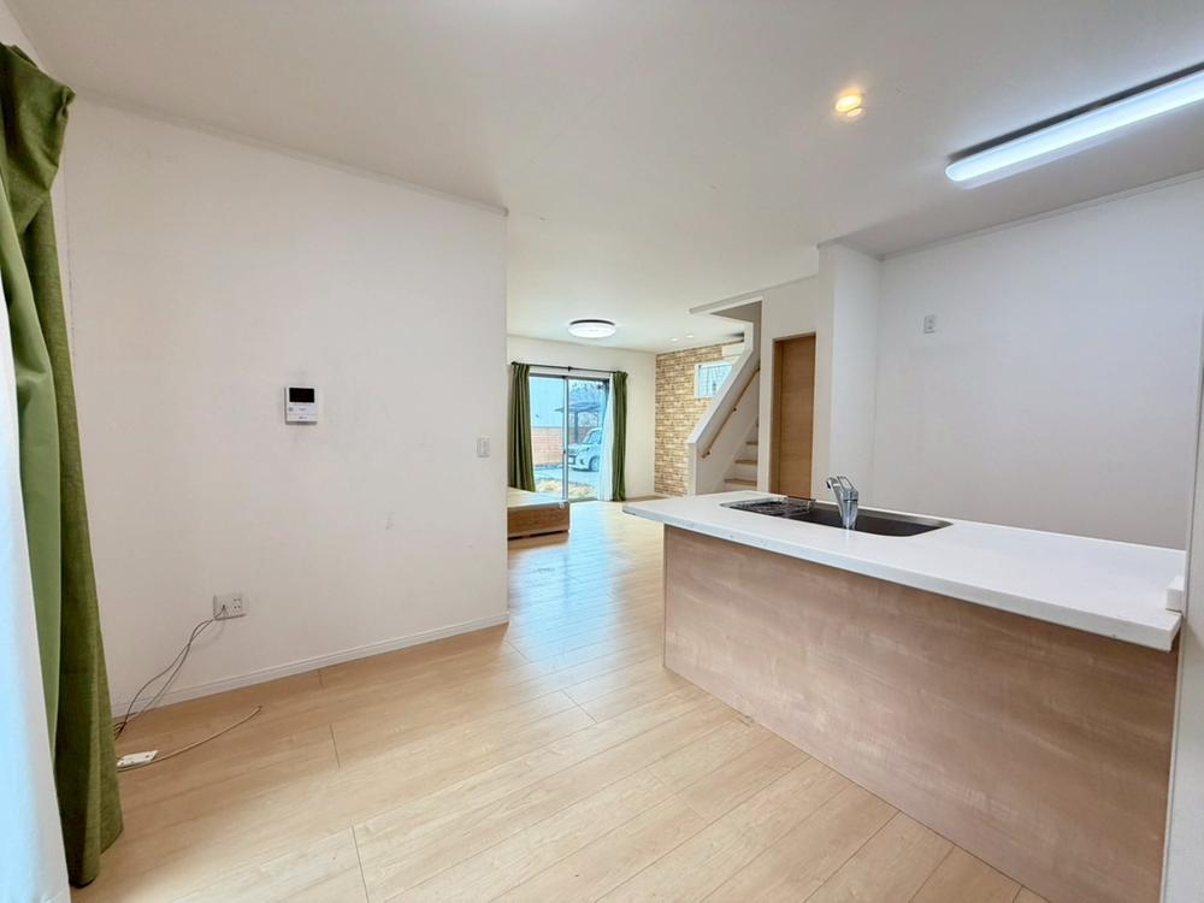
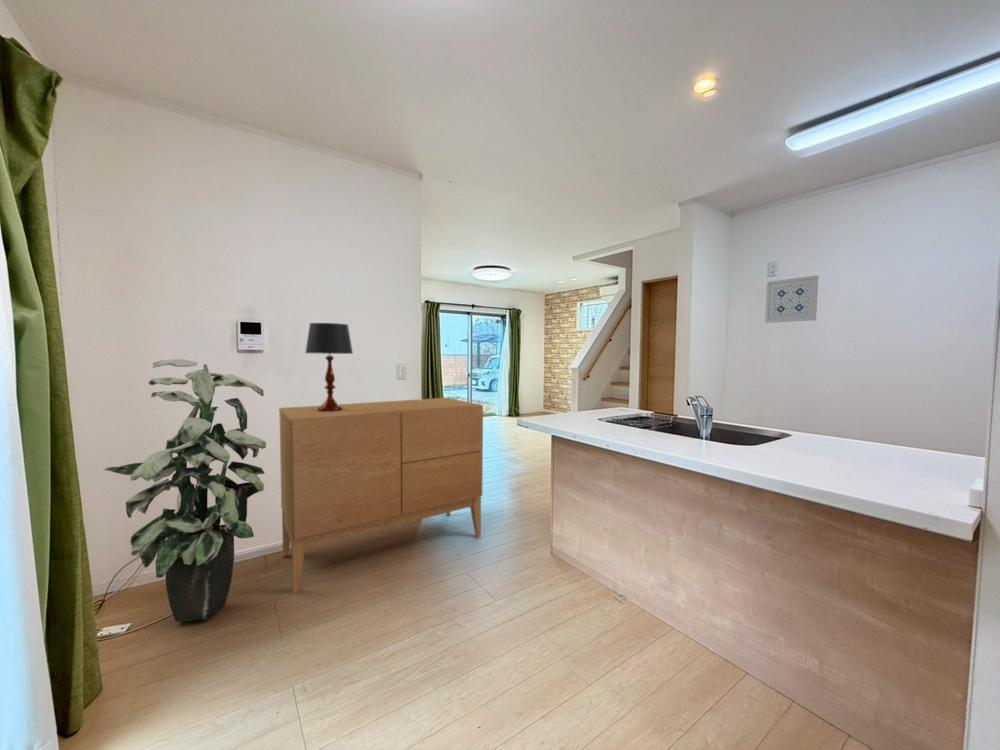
+ sideboard (386, 477)
+ indoor plant (196, 485)
+ wall art (790, 300)
+ table lamp (329, 367)
